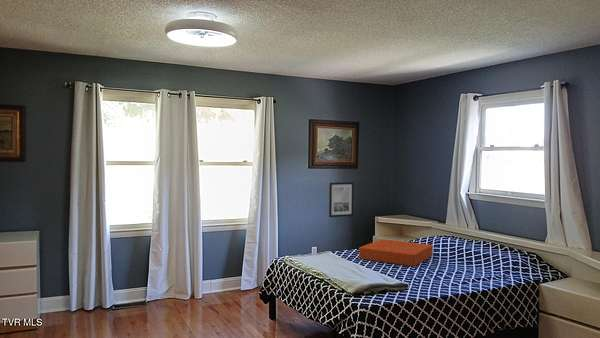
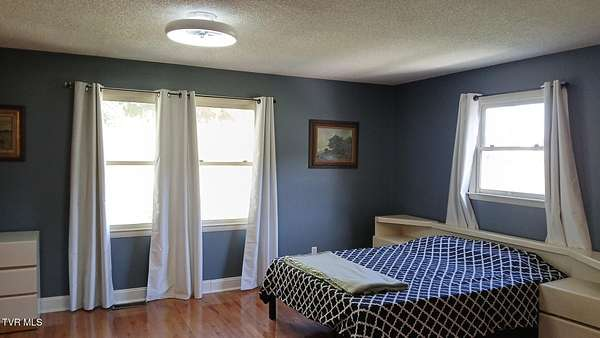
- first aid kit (396, 251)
- wall art (341, 199)
